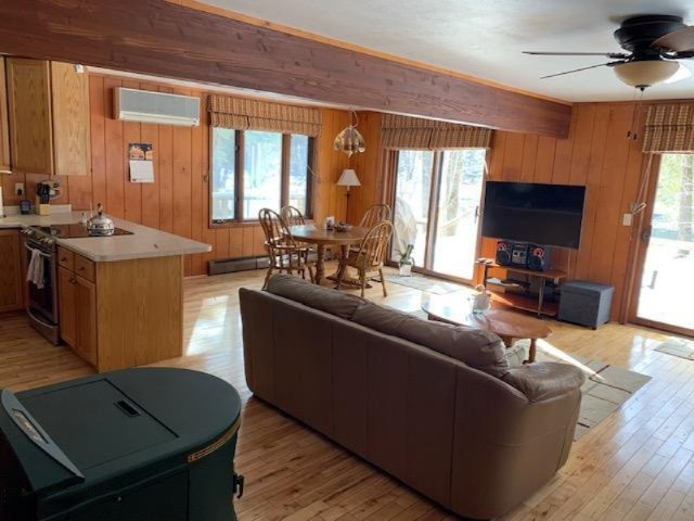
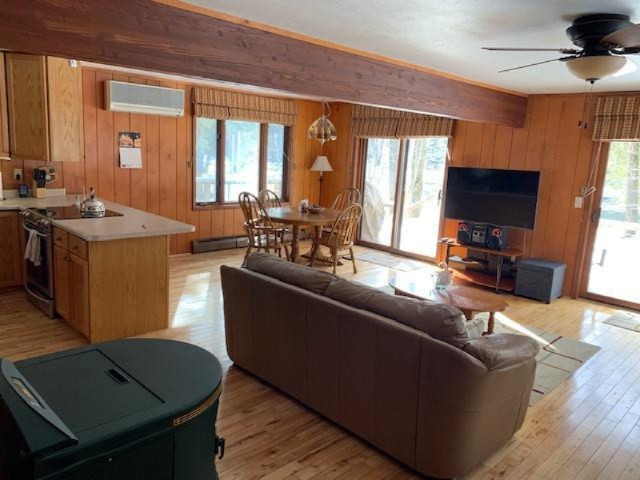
- house plant (404, 257)
